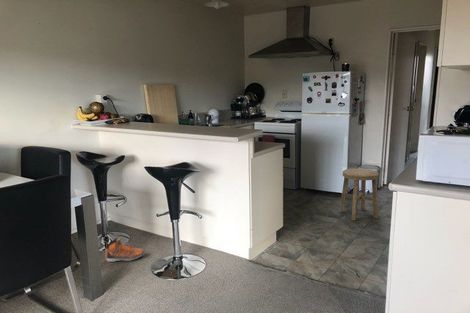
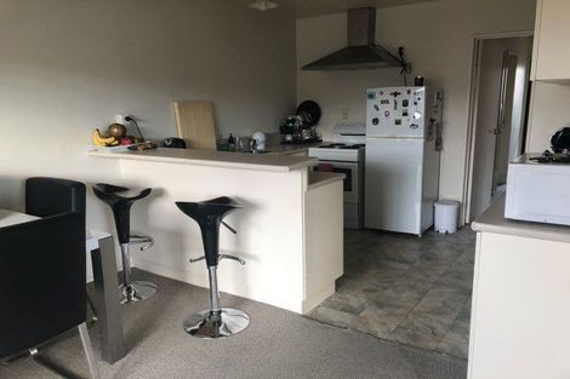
- sneaker (124, 248)
- stool (359, 194)
